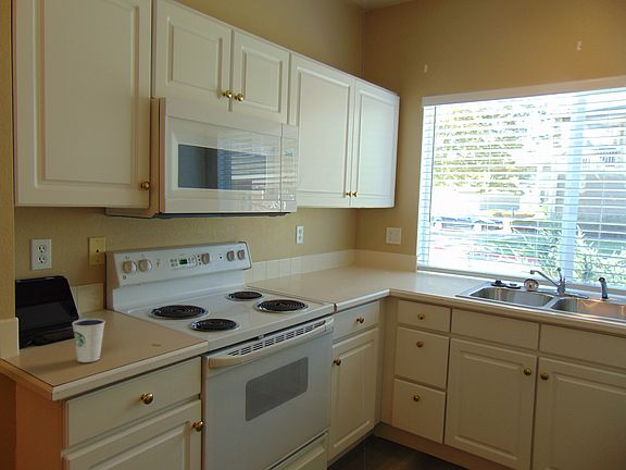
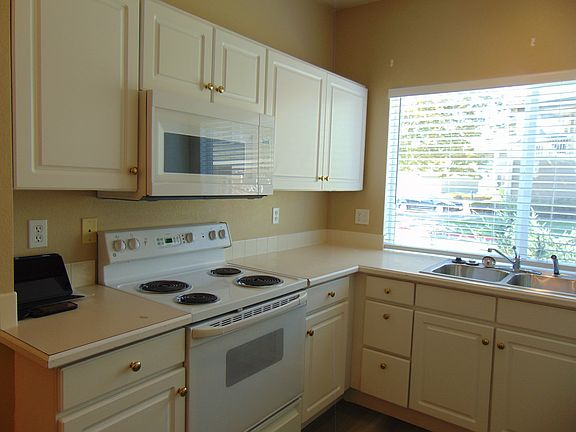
- dixie cup (88, 341)
